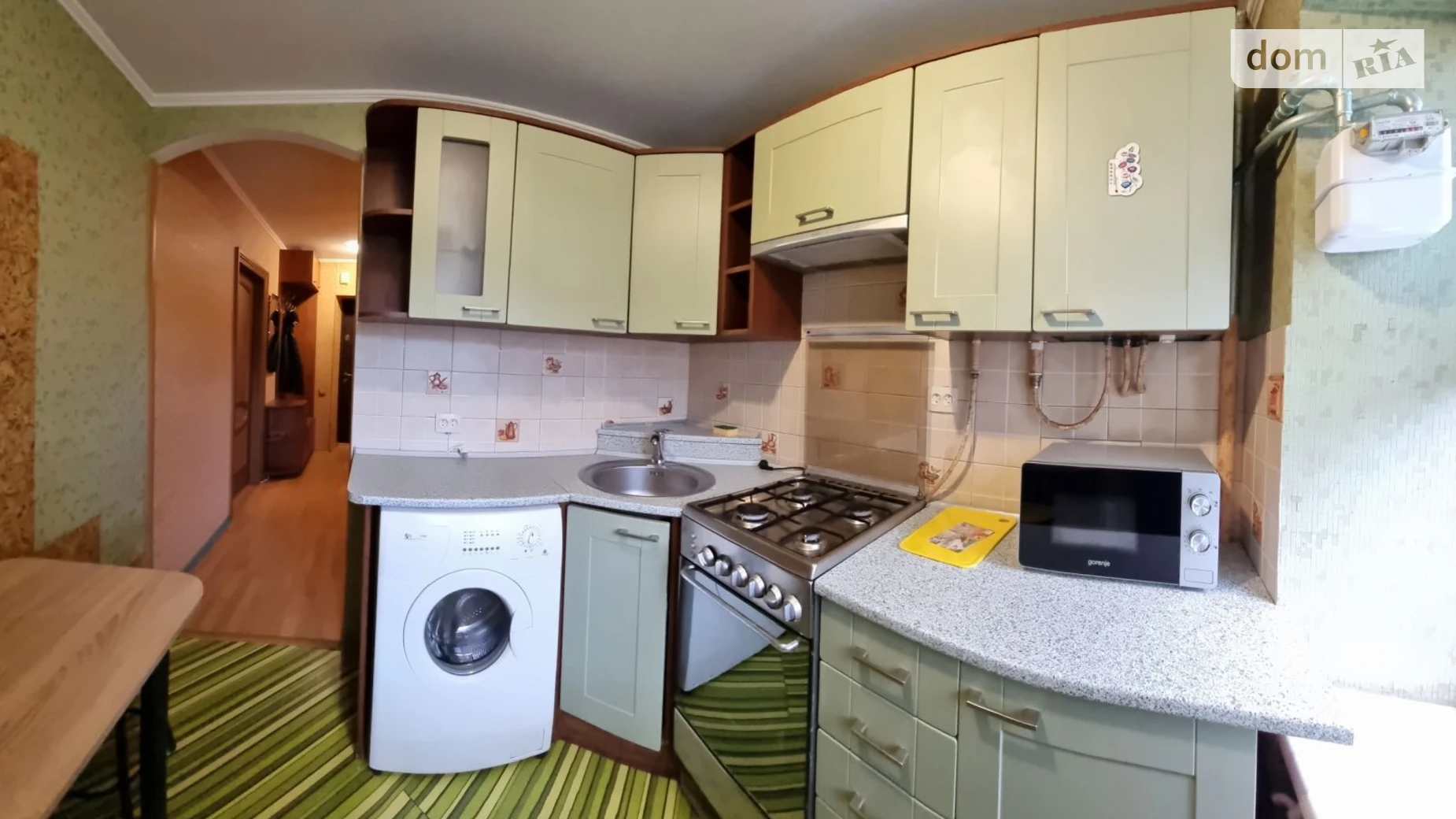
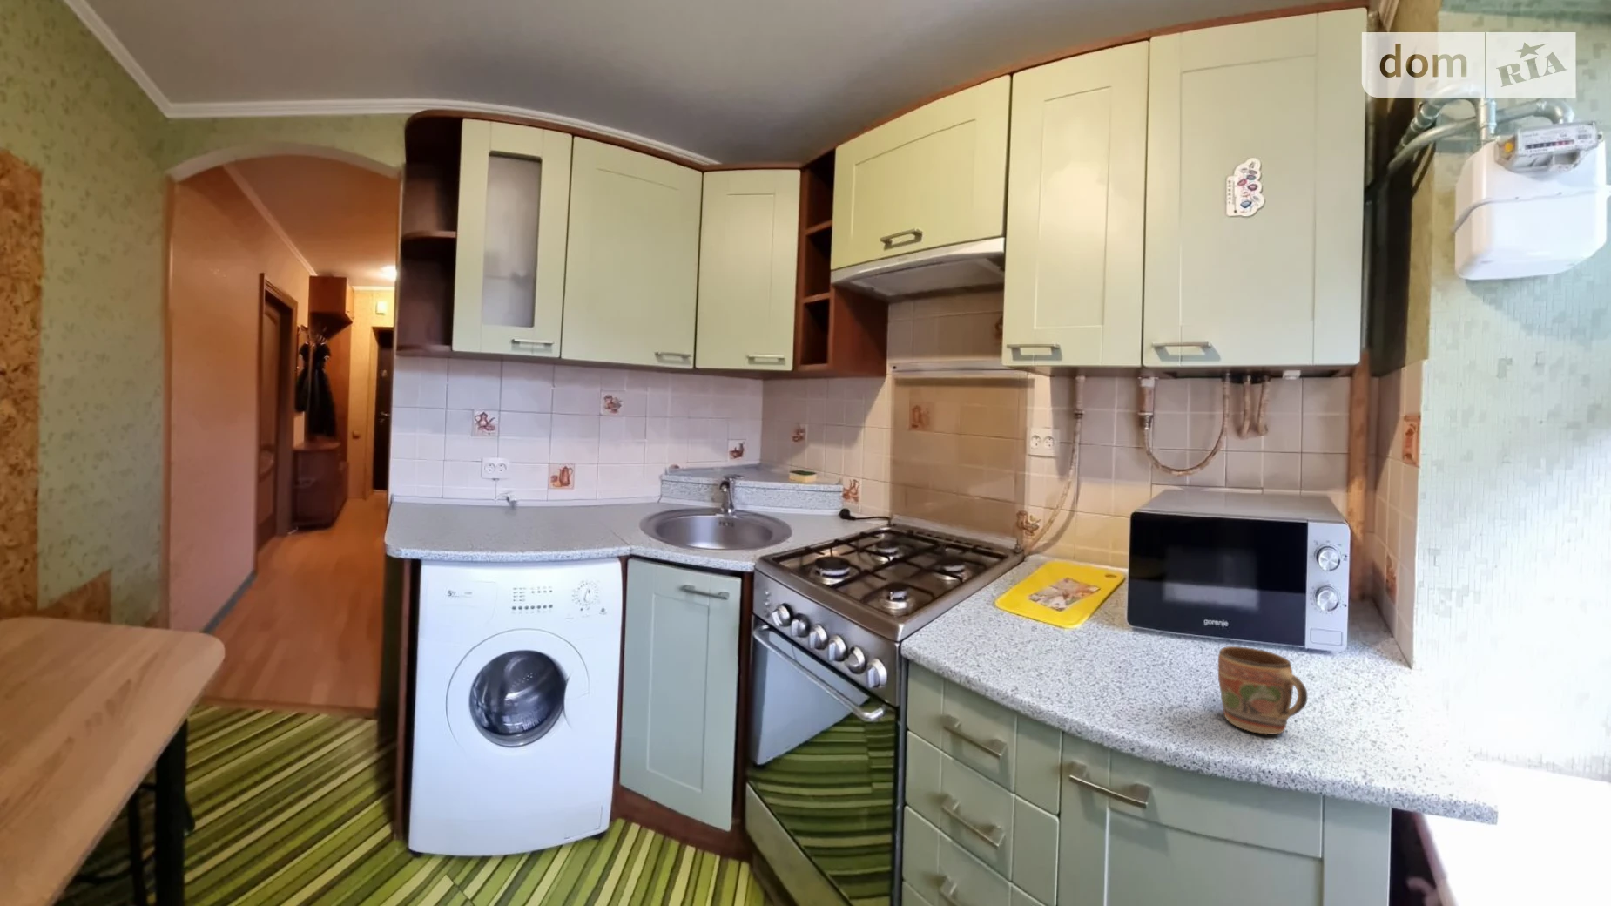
+ mug (1257, 691)
